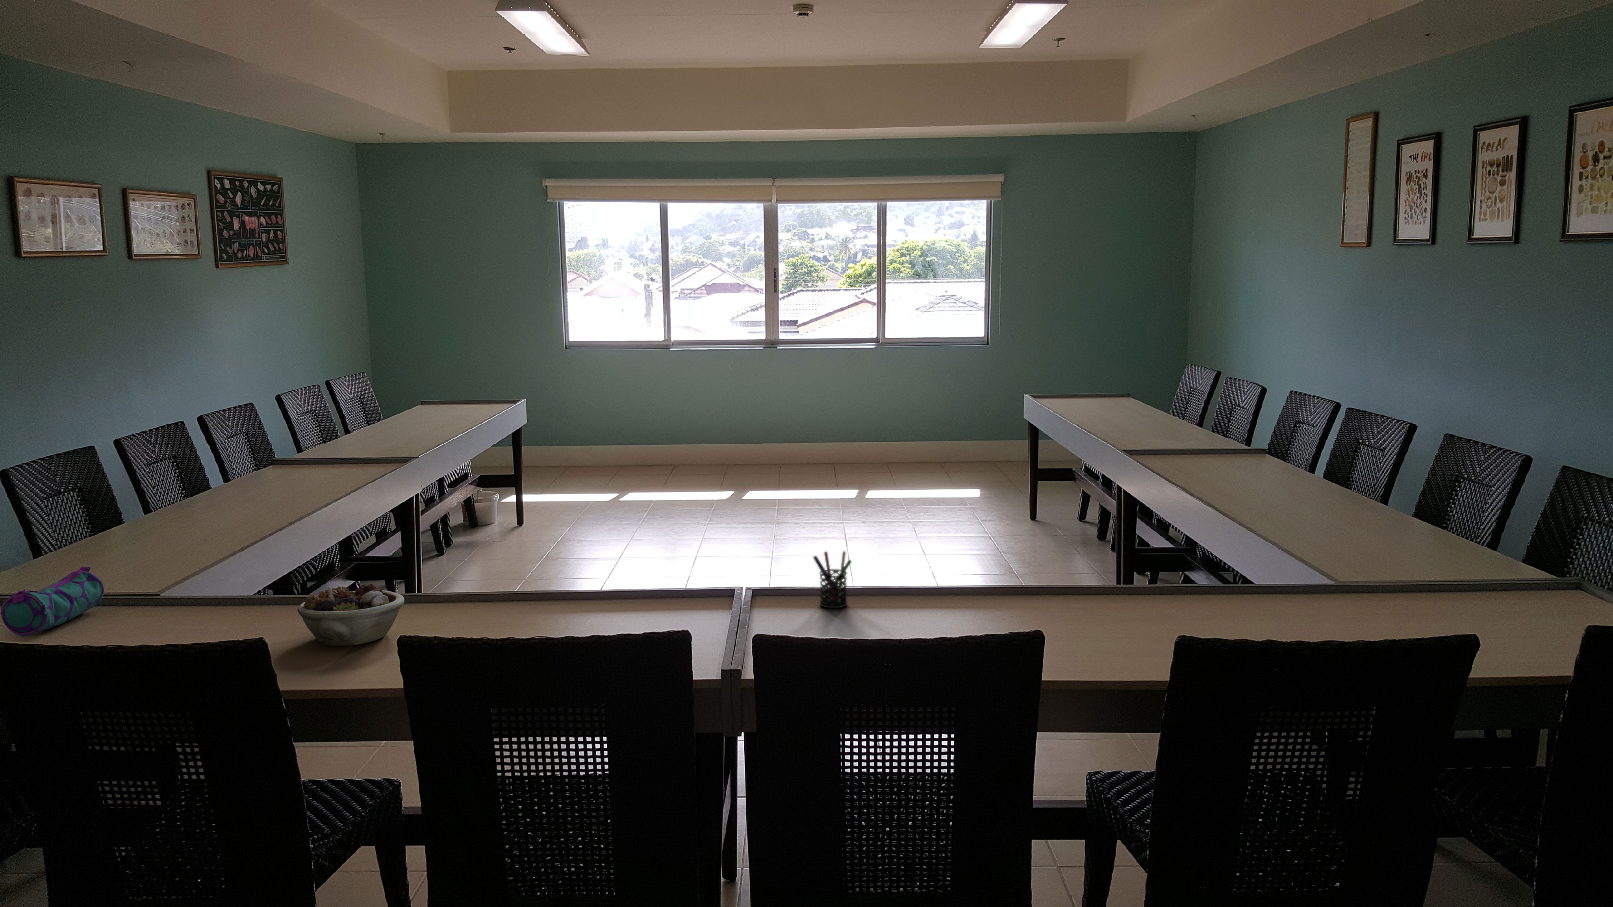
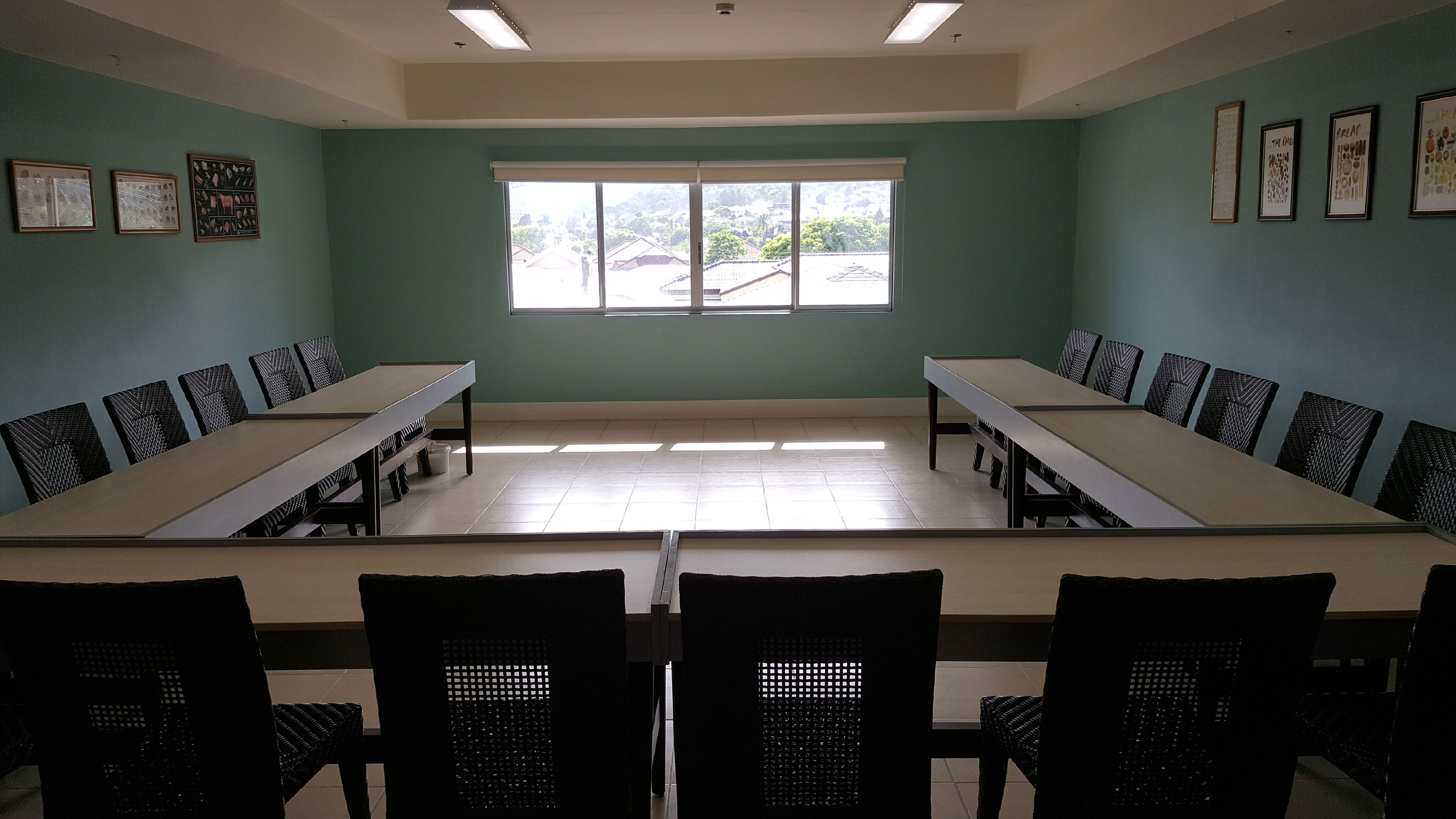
- pencil case (55, 600)
- succulent planter (352, 611)
- pen holder (835, 577)
